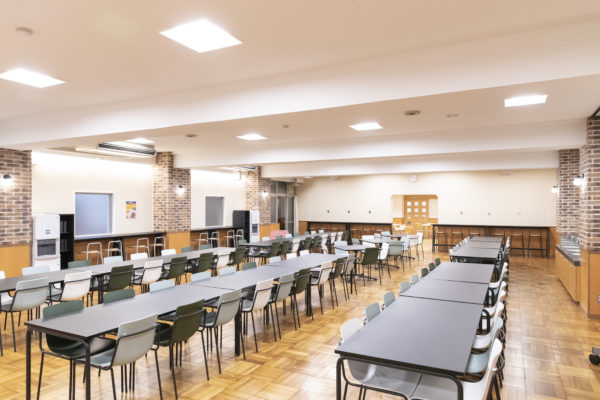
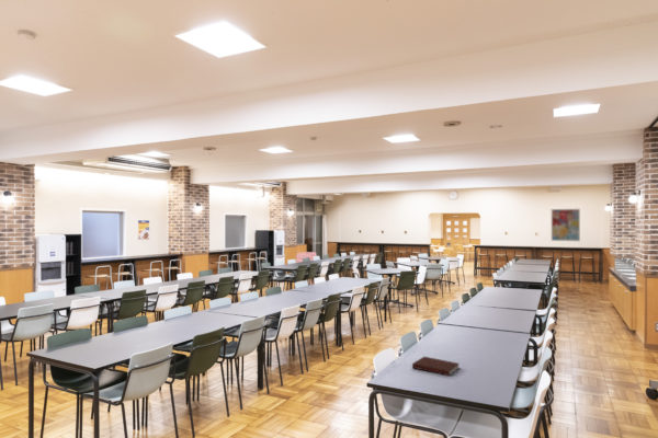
+ notebook (435, 366)
+ wall art (565, 224)
